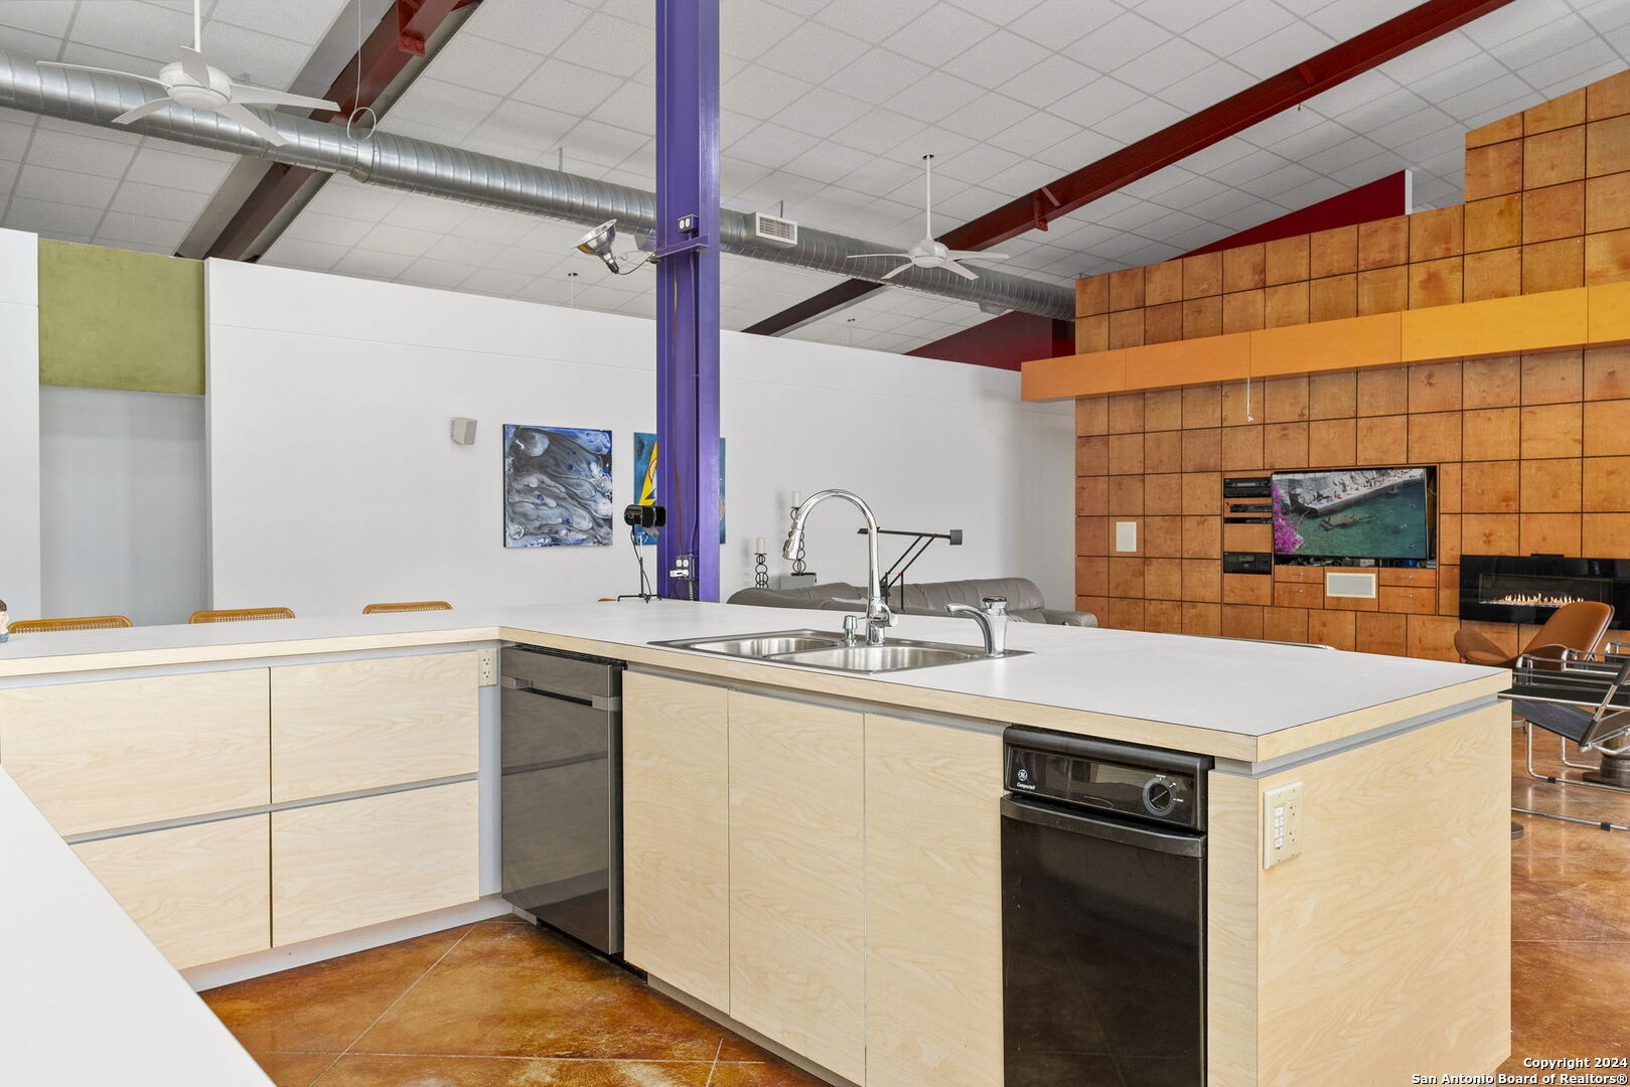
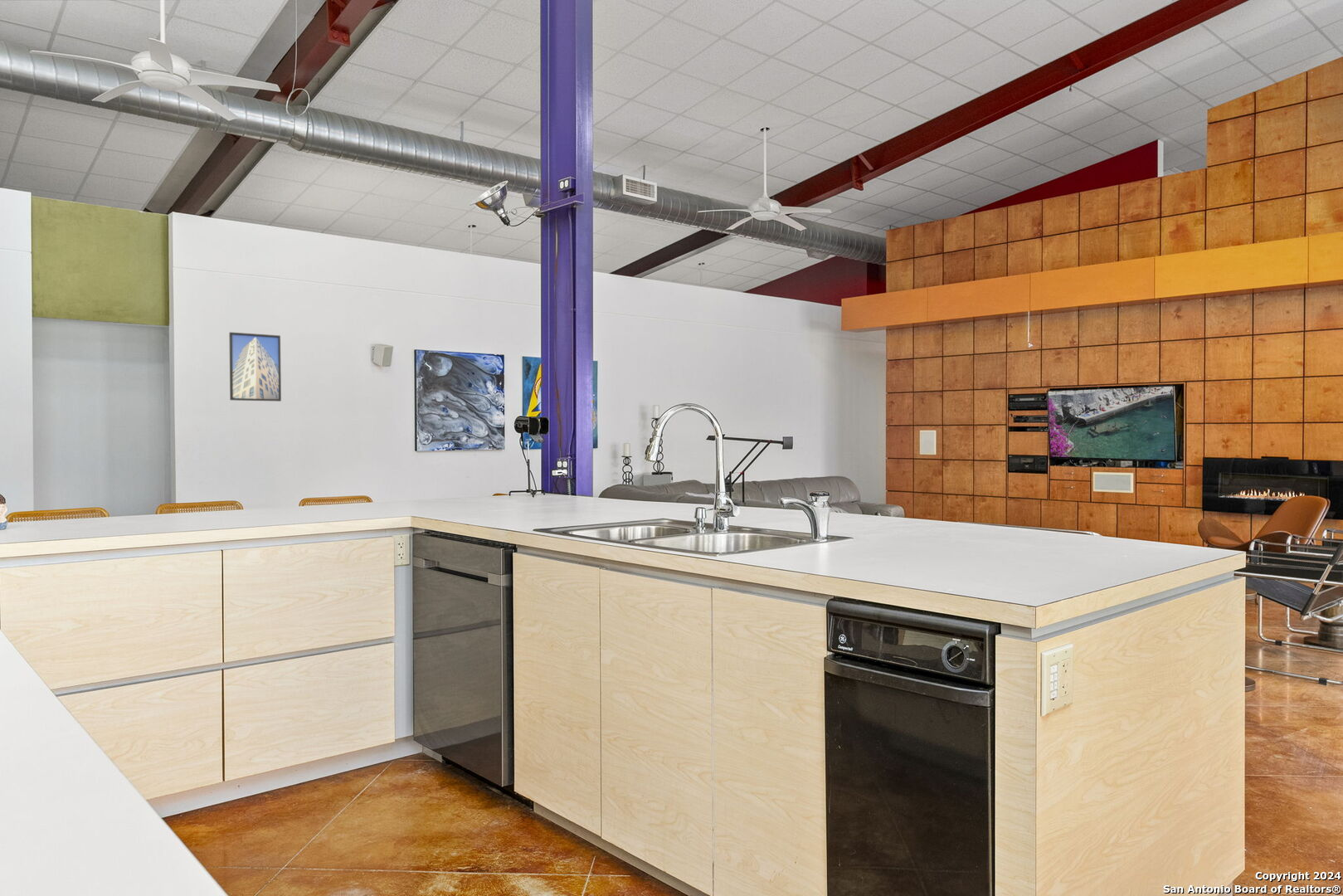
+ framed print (255, 367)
